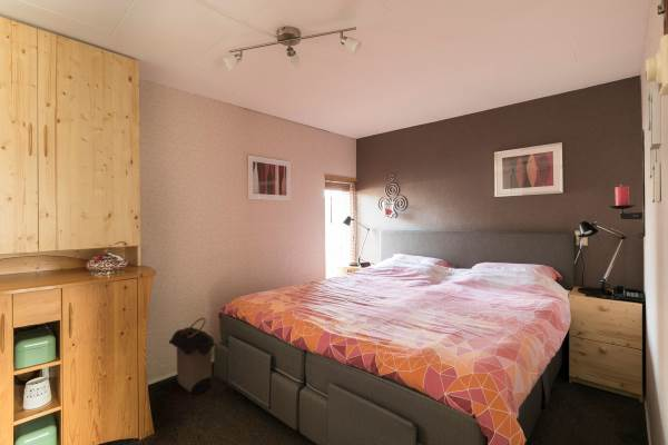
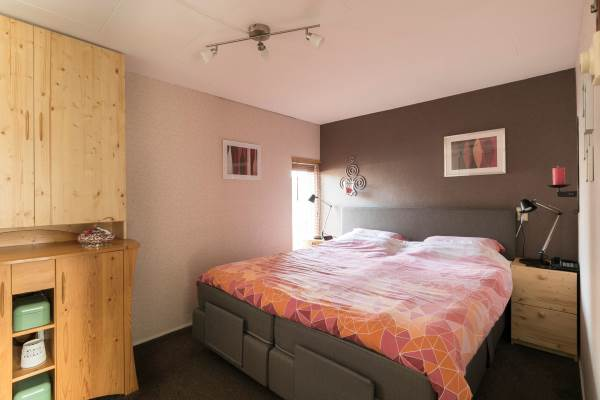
- laundry hamper (191, 350)
